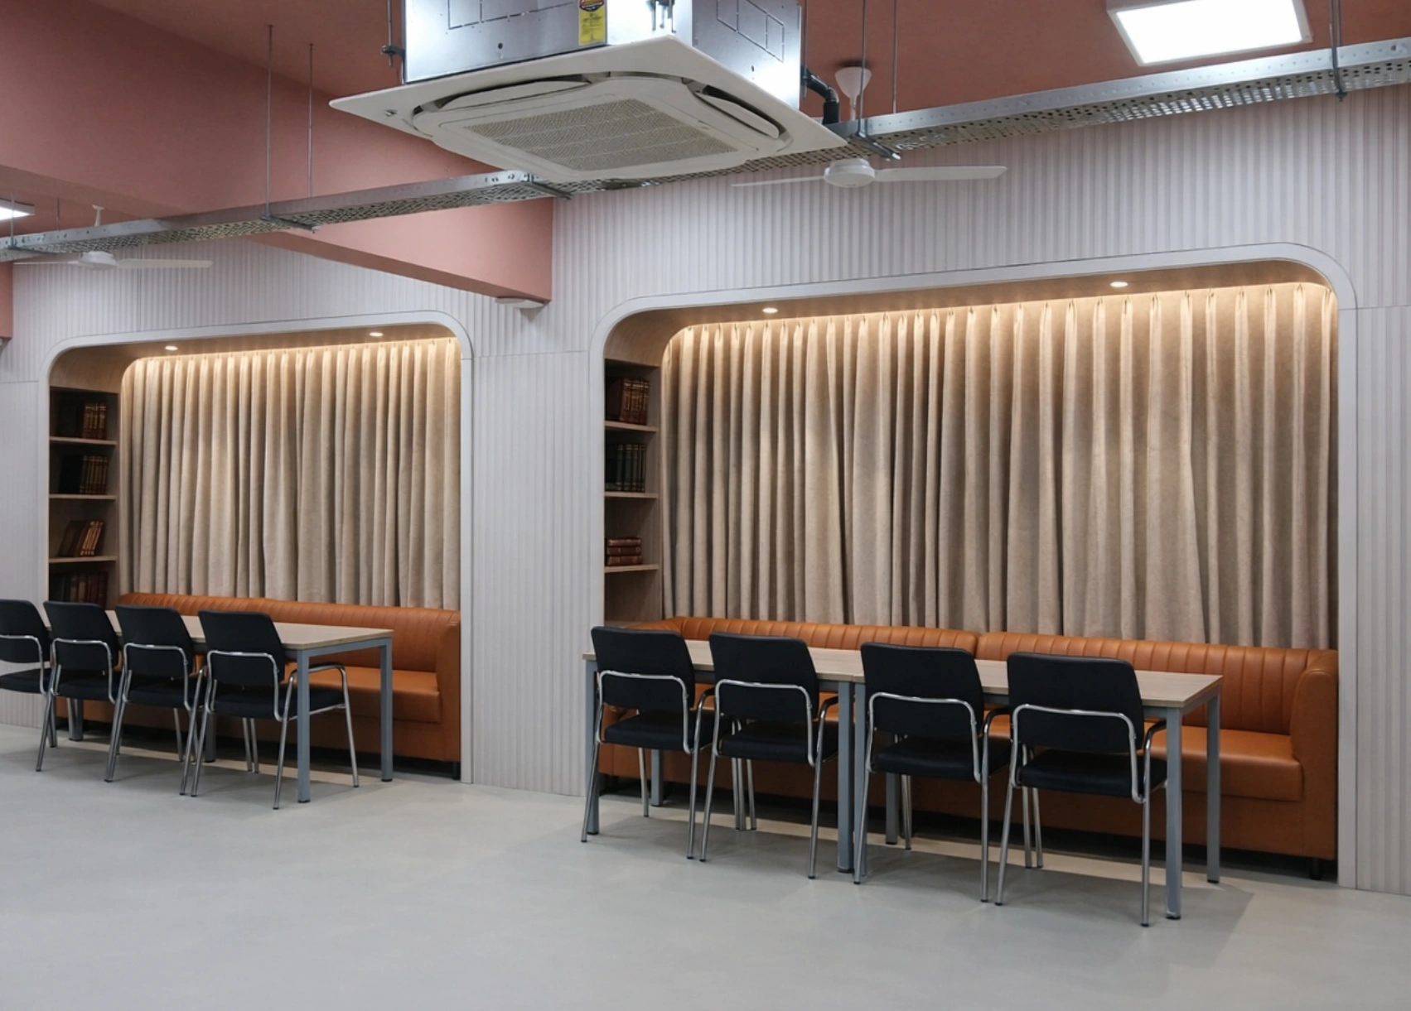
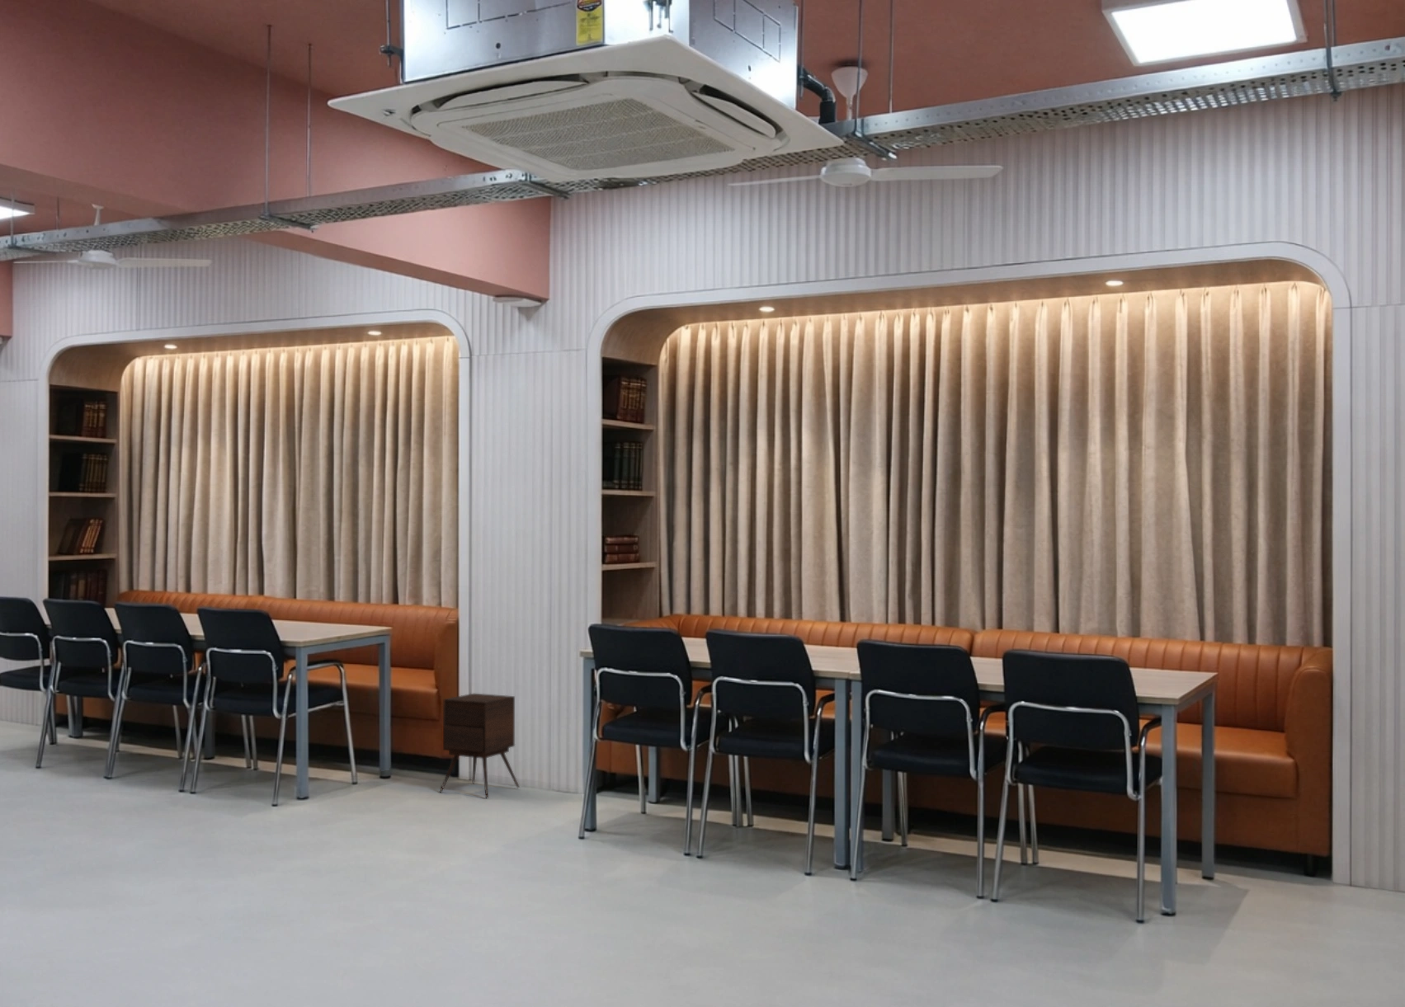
+ side table (480, 744)
